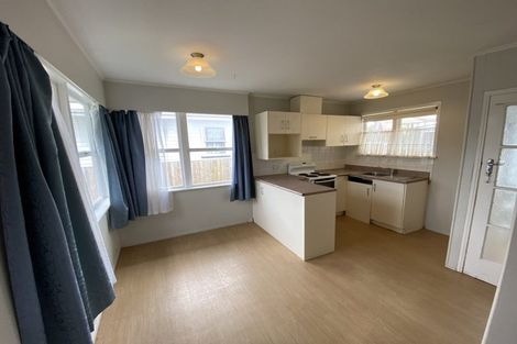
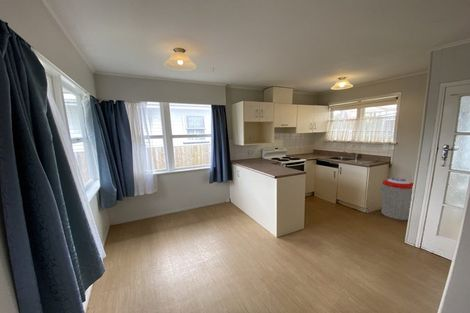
+ trash can (397, 197)
